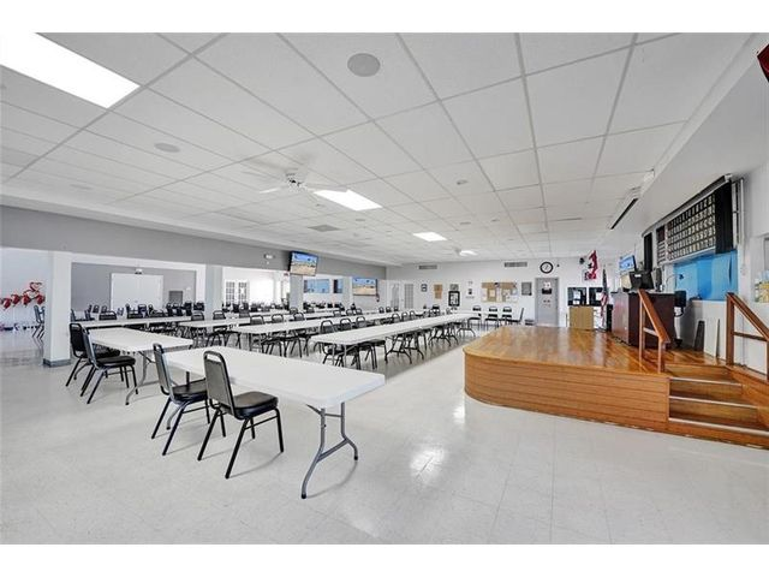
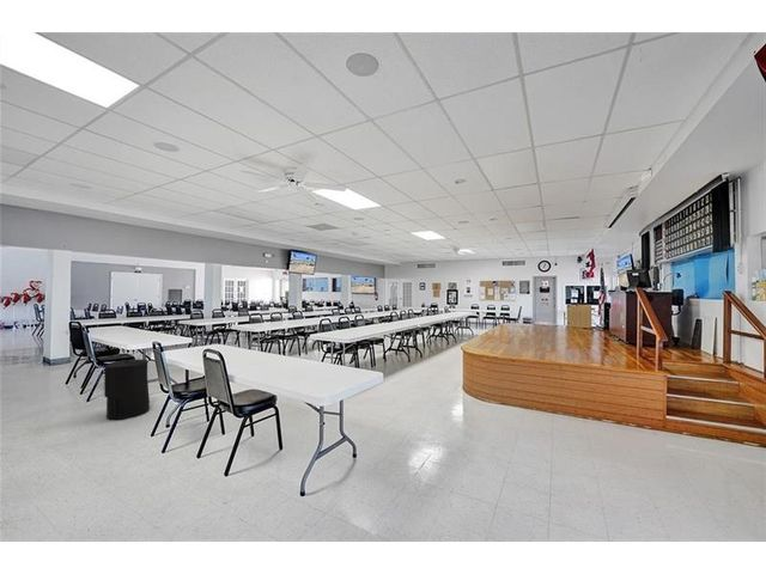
+ trash can (127, 385)
